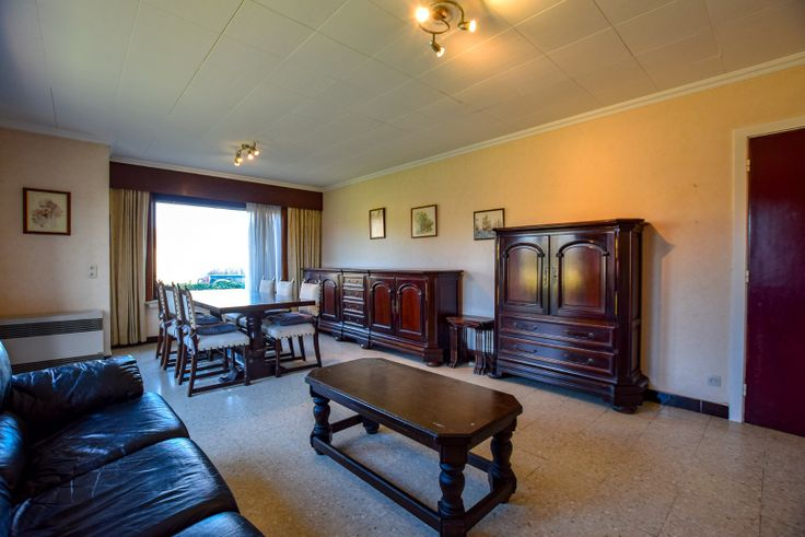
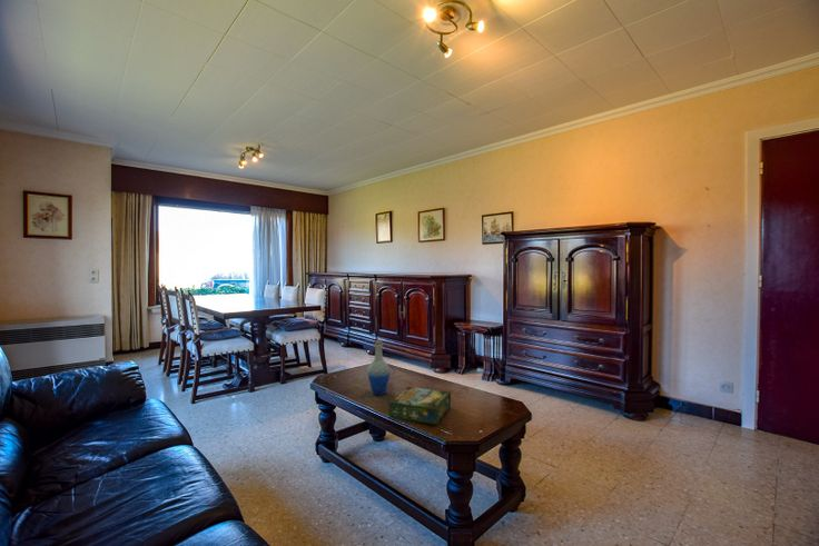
+ board game (421, 404)
+ bottle (378, 367)
